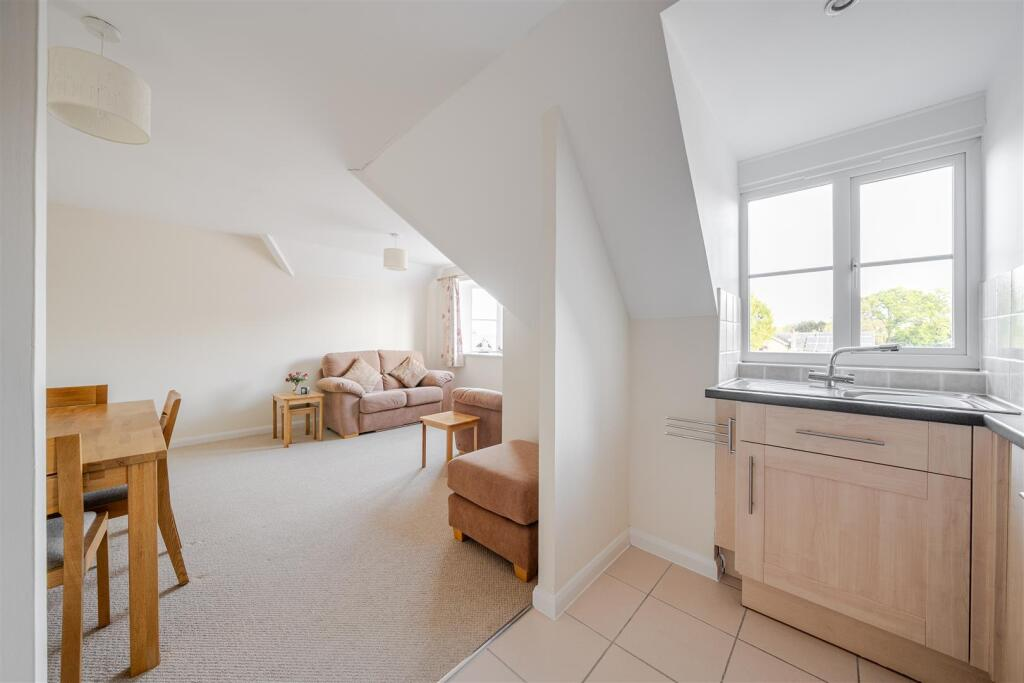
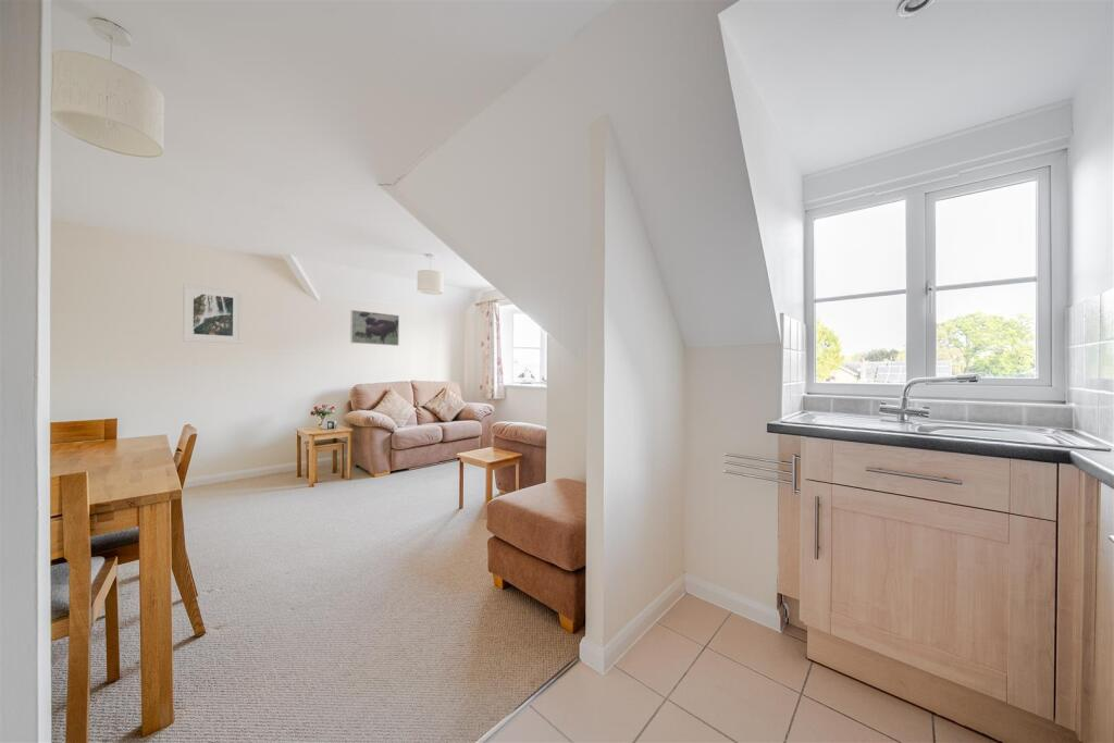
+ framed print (213, 314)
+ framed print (375, 329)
